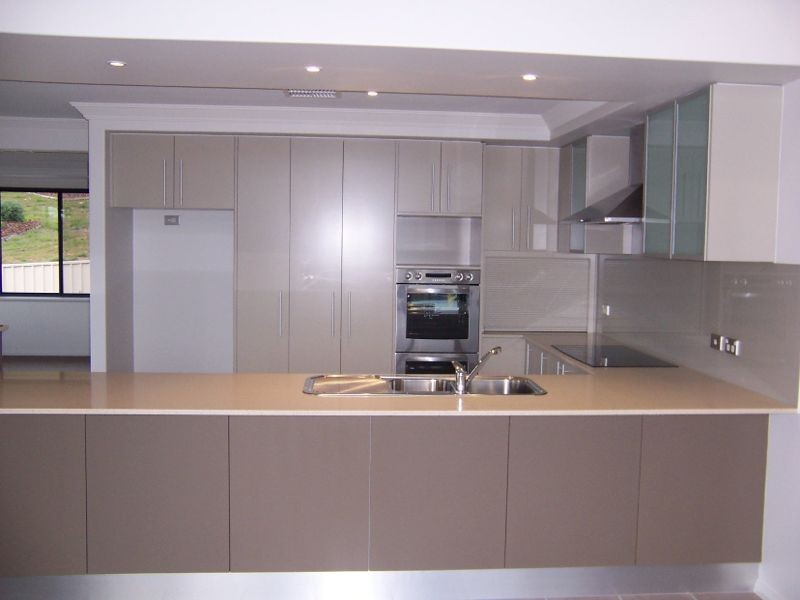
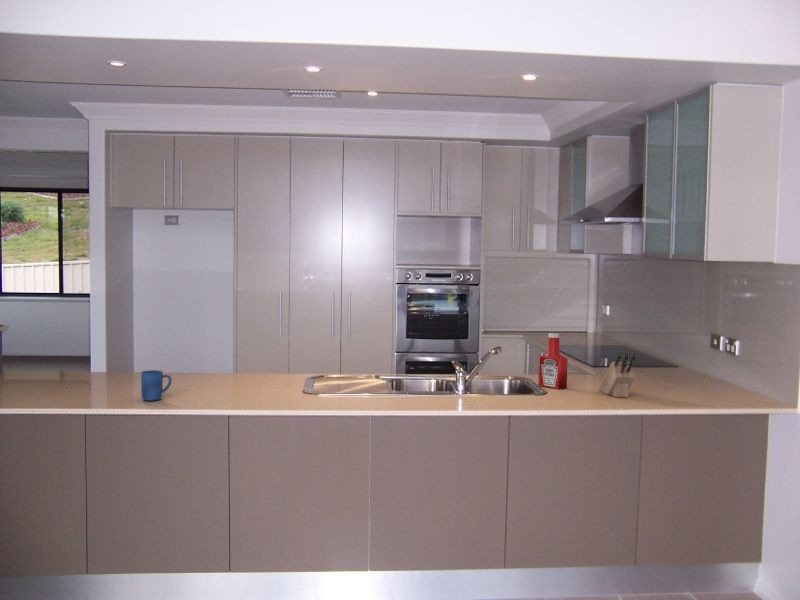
+ soap bottle (553, 360)
+ knife block (618, 372)
+ mug (156, 385)
